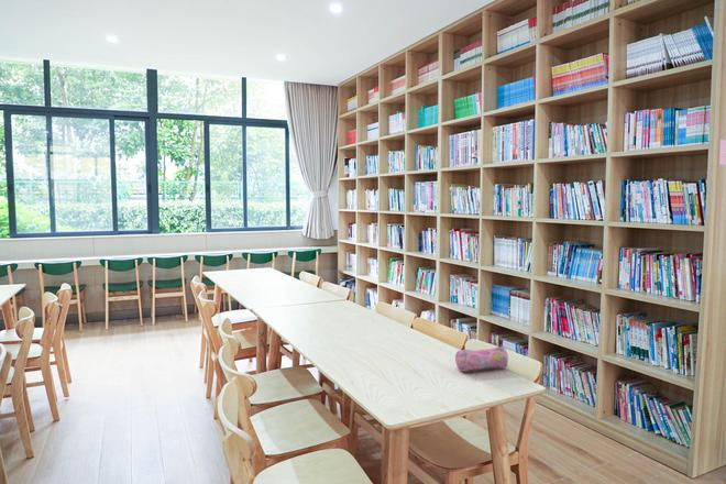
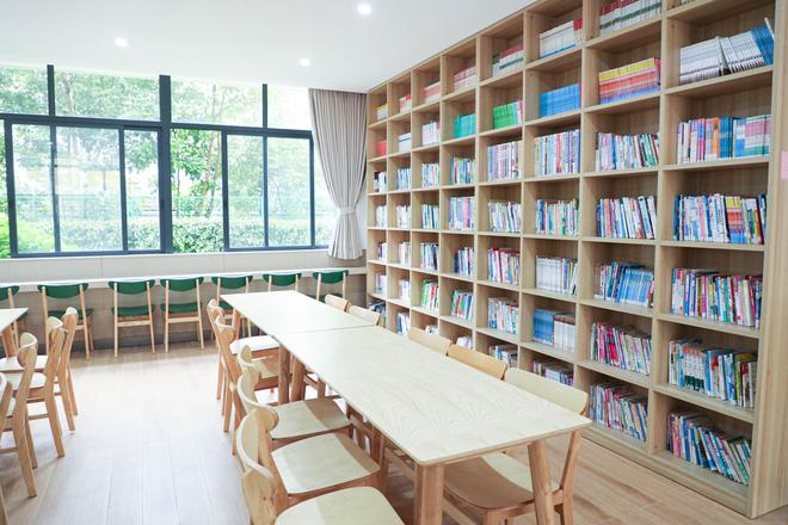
- pencil case (482, 358)
